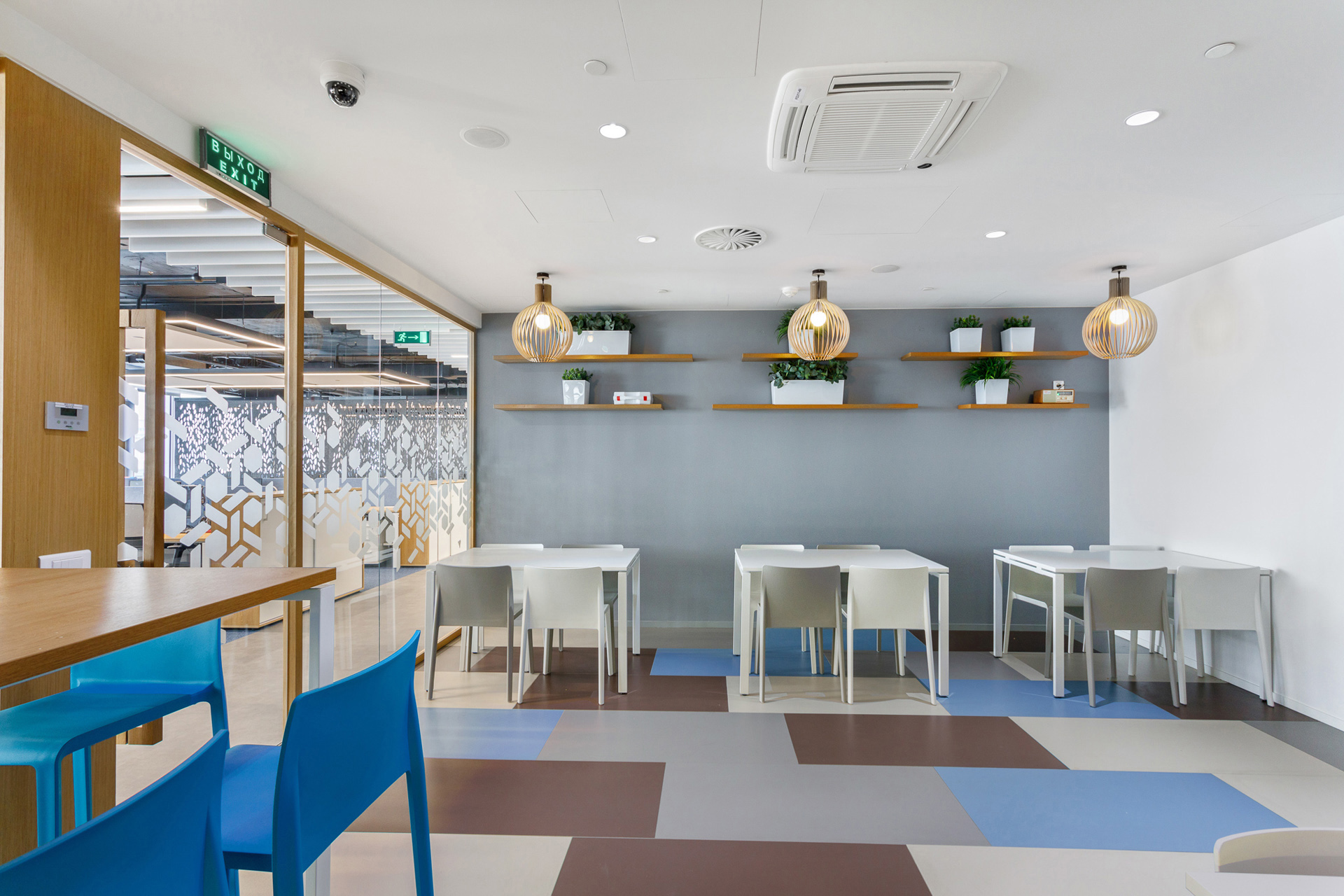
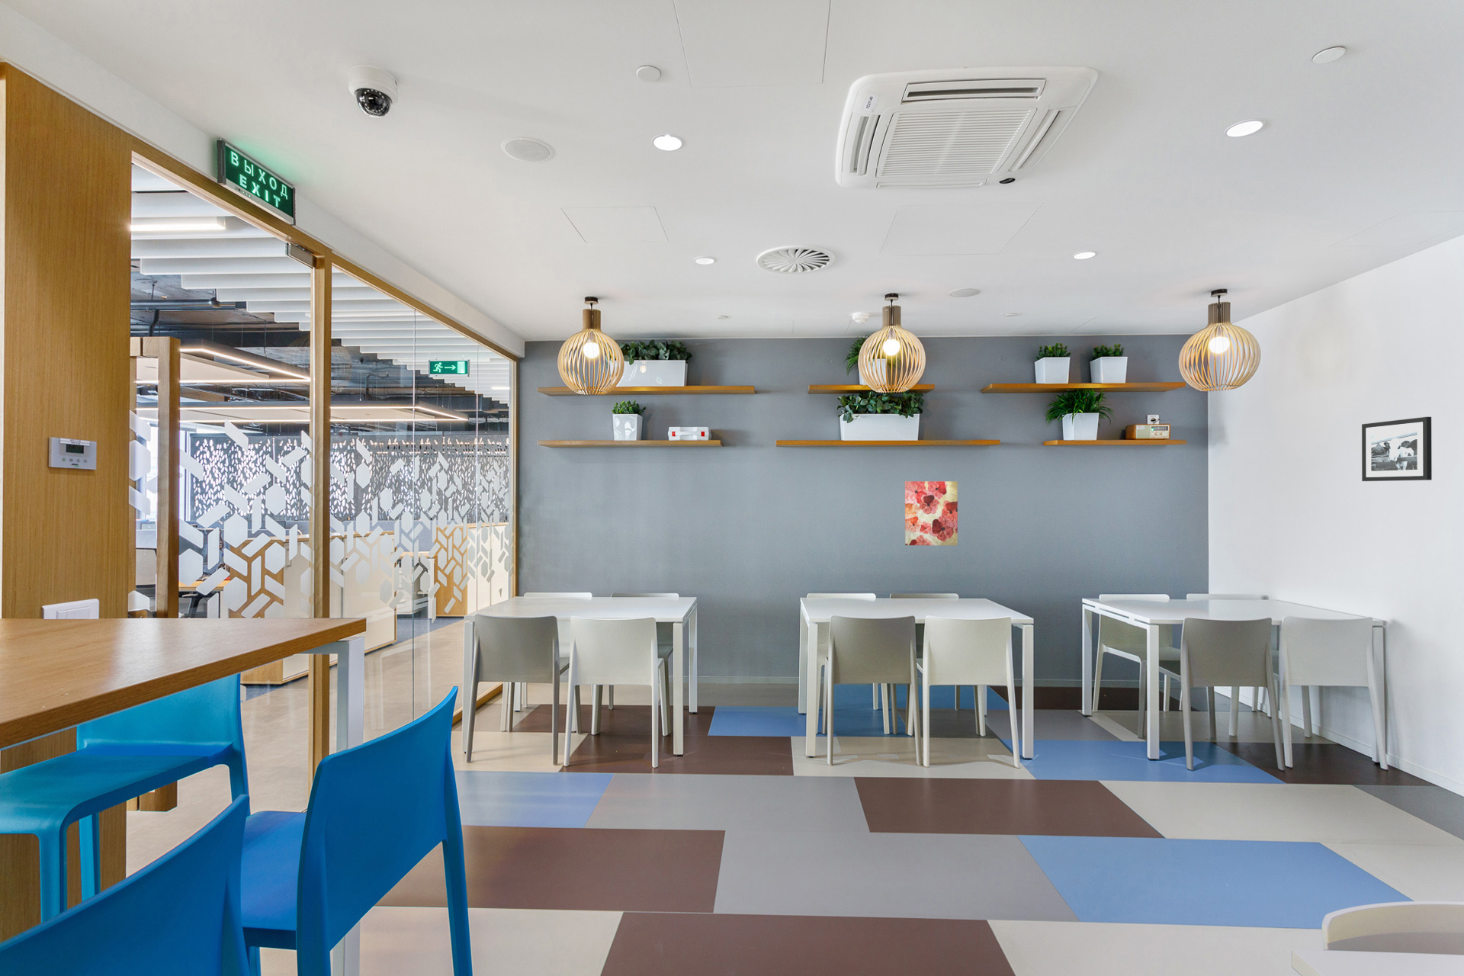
+ wall art (931, 513)
+ picture frame (1394, 451)
